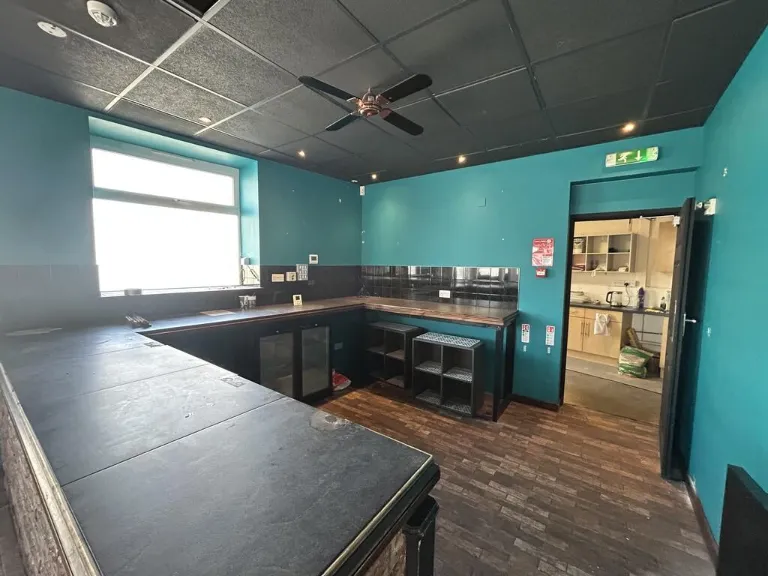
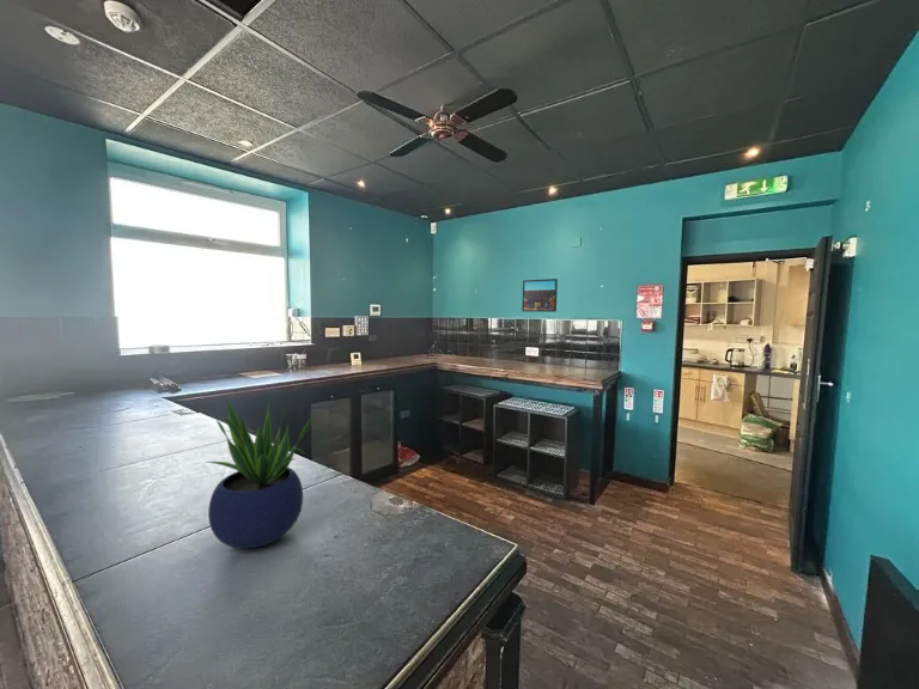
+ potted plant (264, 467)
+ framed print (538, 295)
